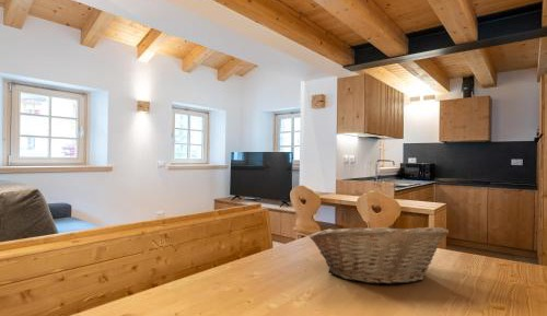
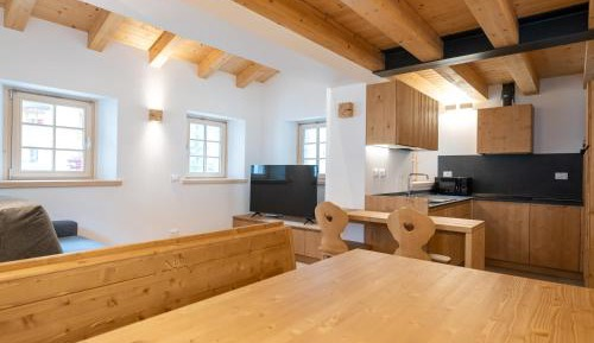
- fruit basket (375, 245)
